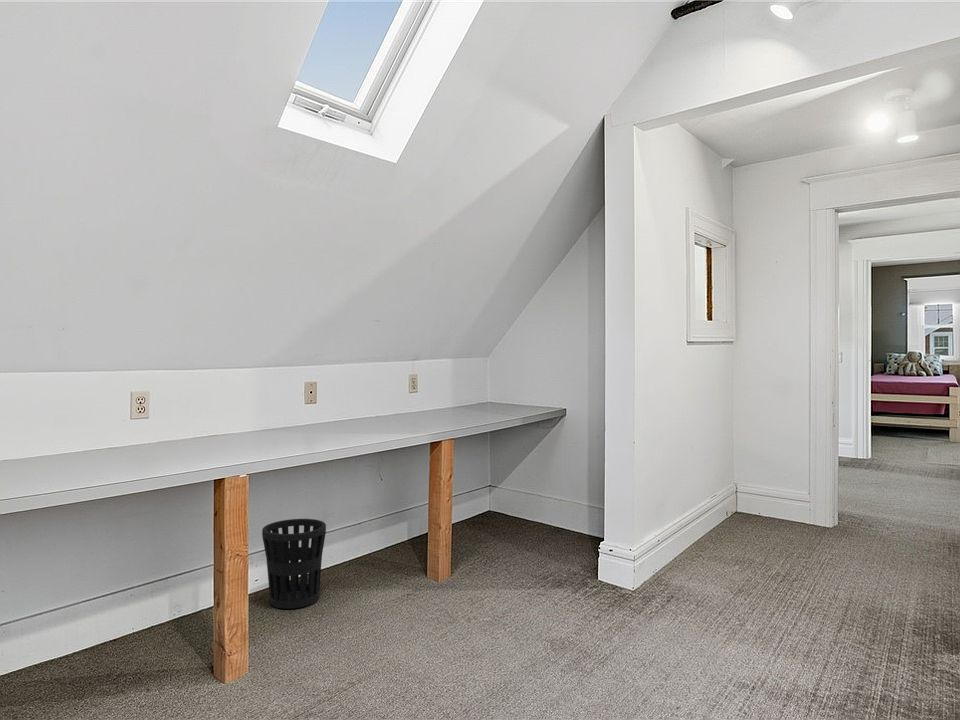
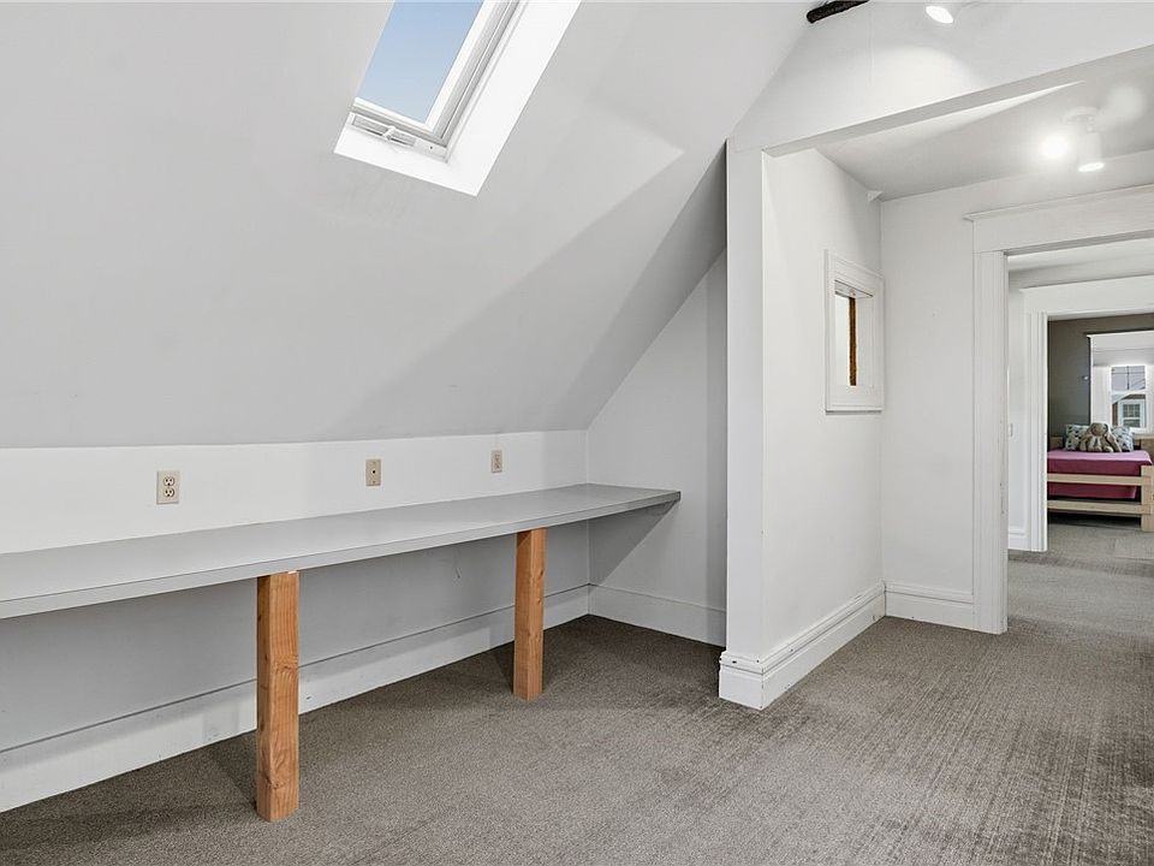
- wastebasket (294, 562)
